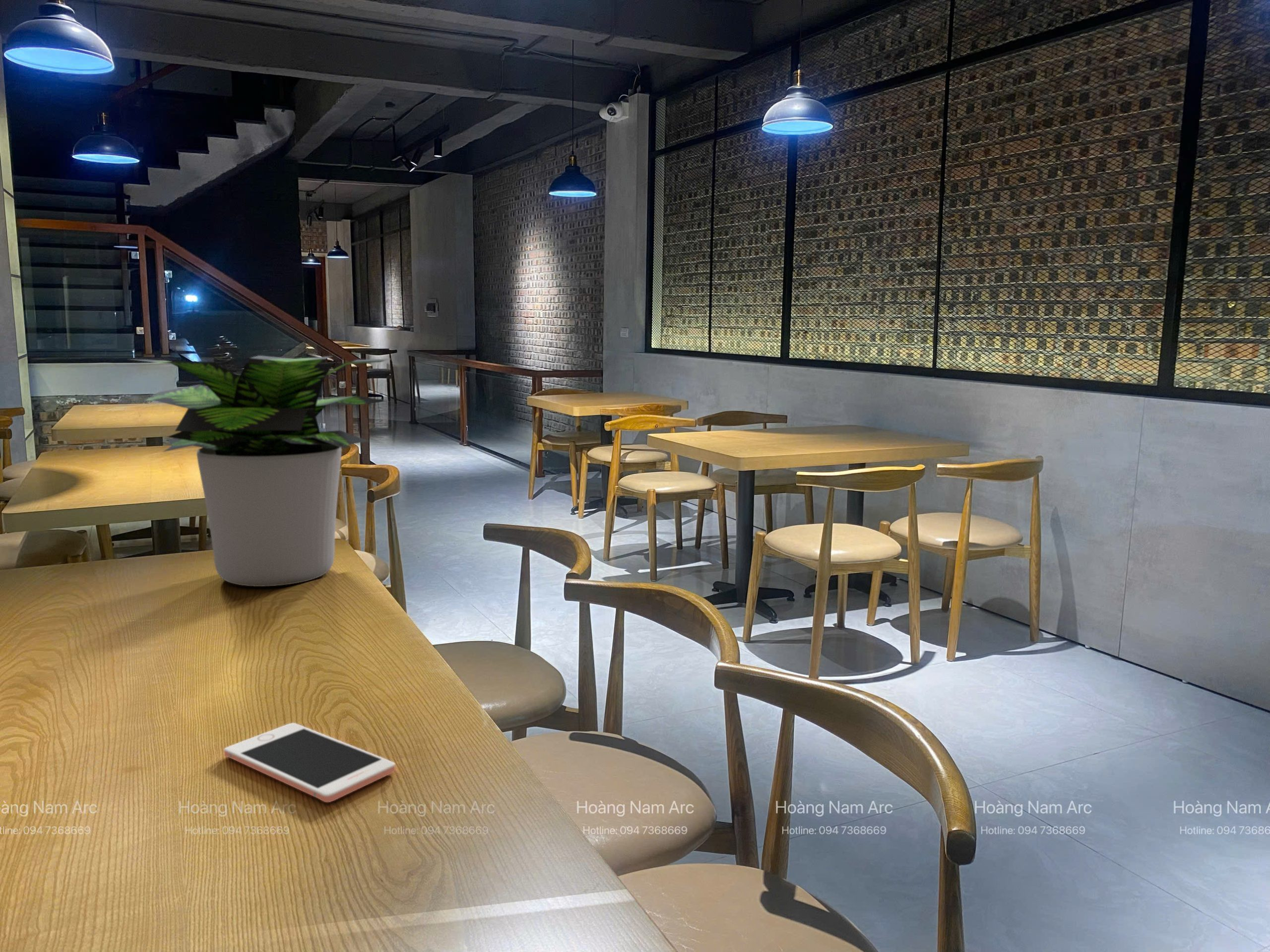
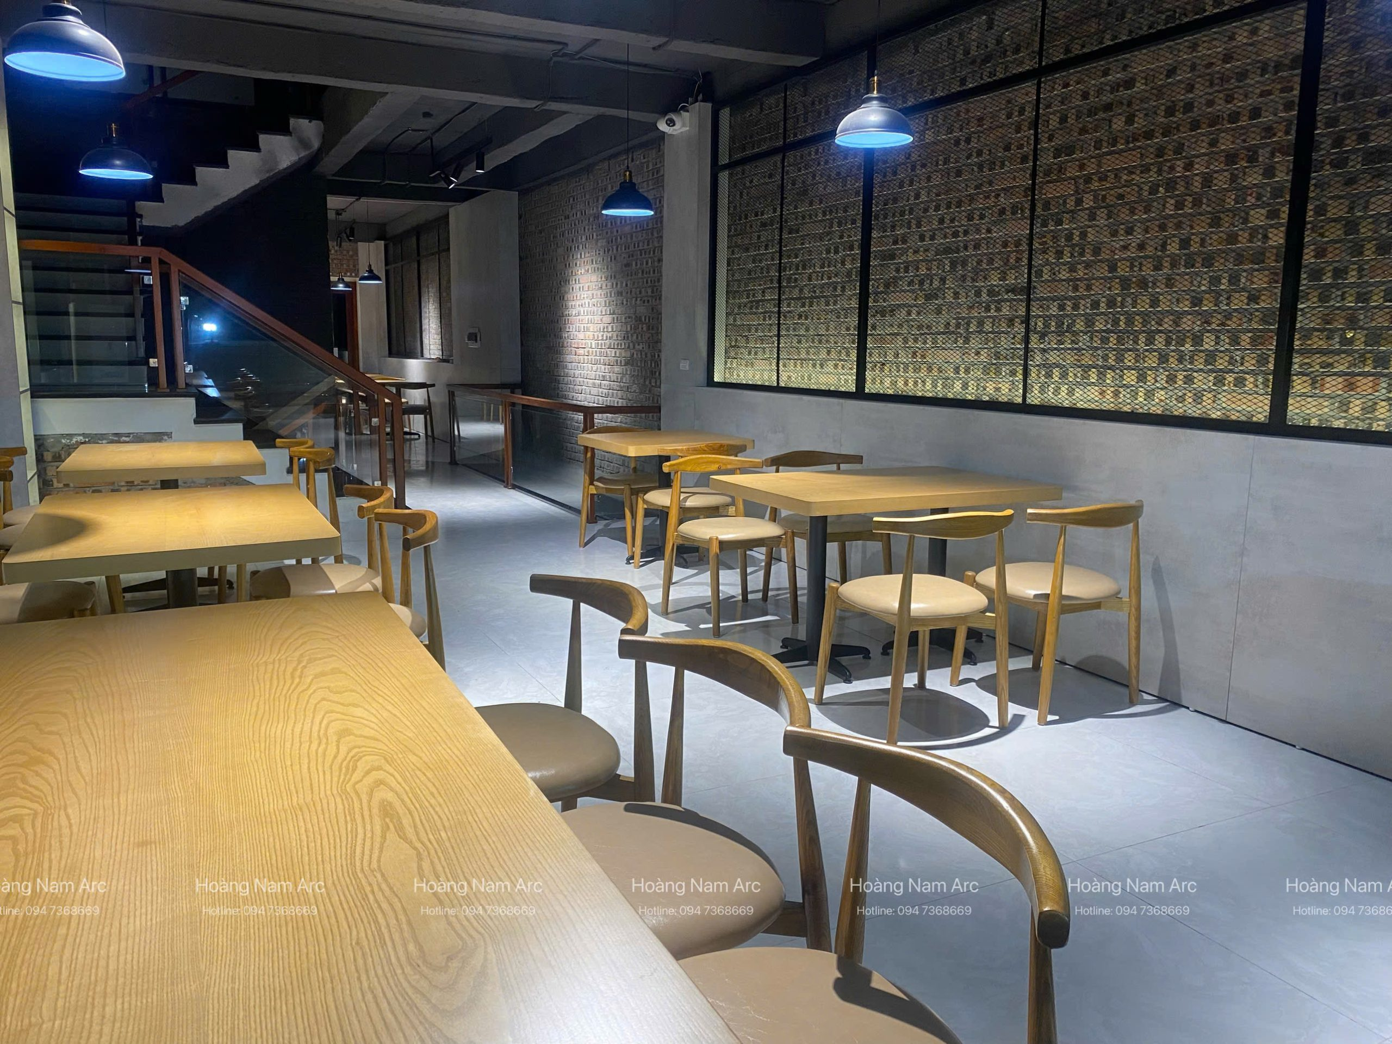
- potted plant (257, 471)
- cell phone (308, 759)
